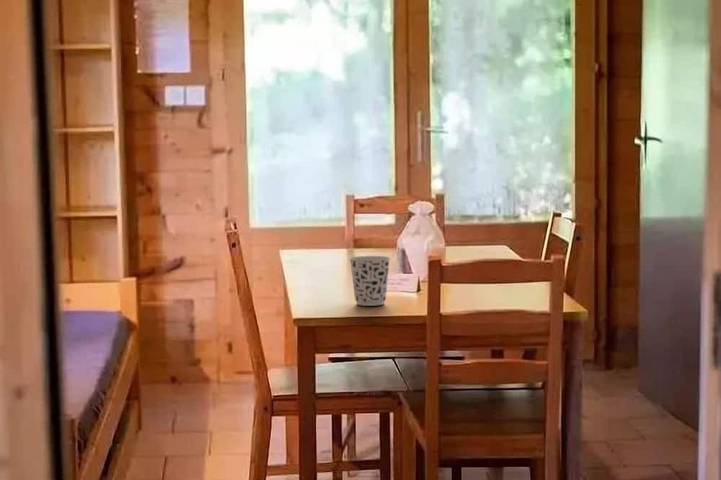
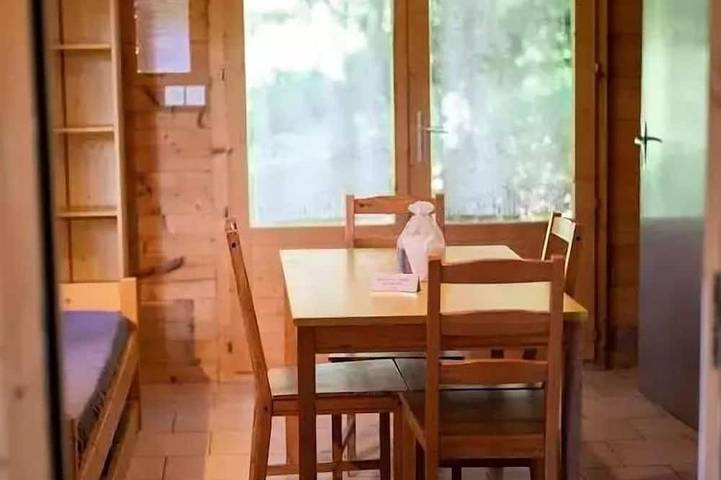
- cup (370, 280)
